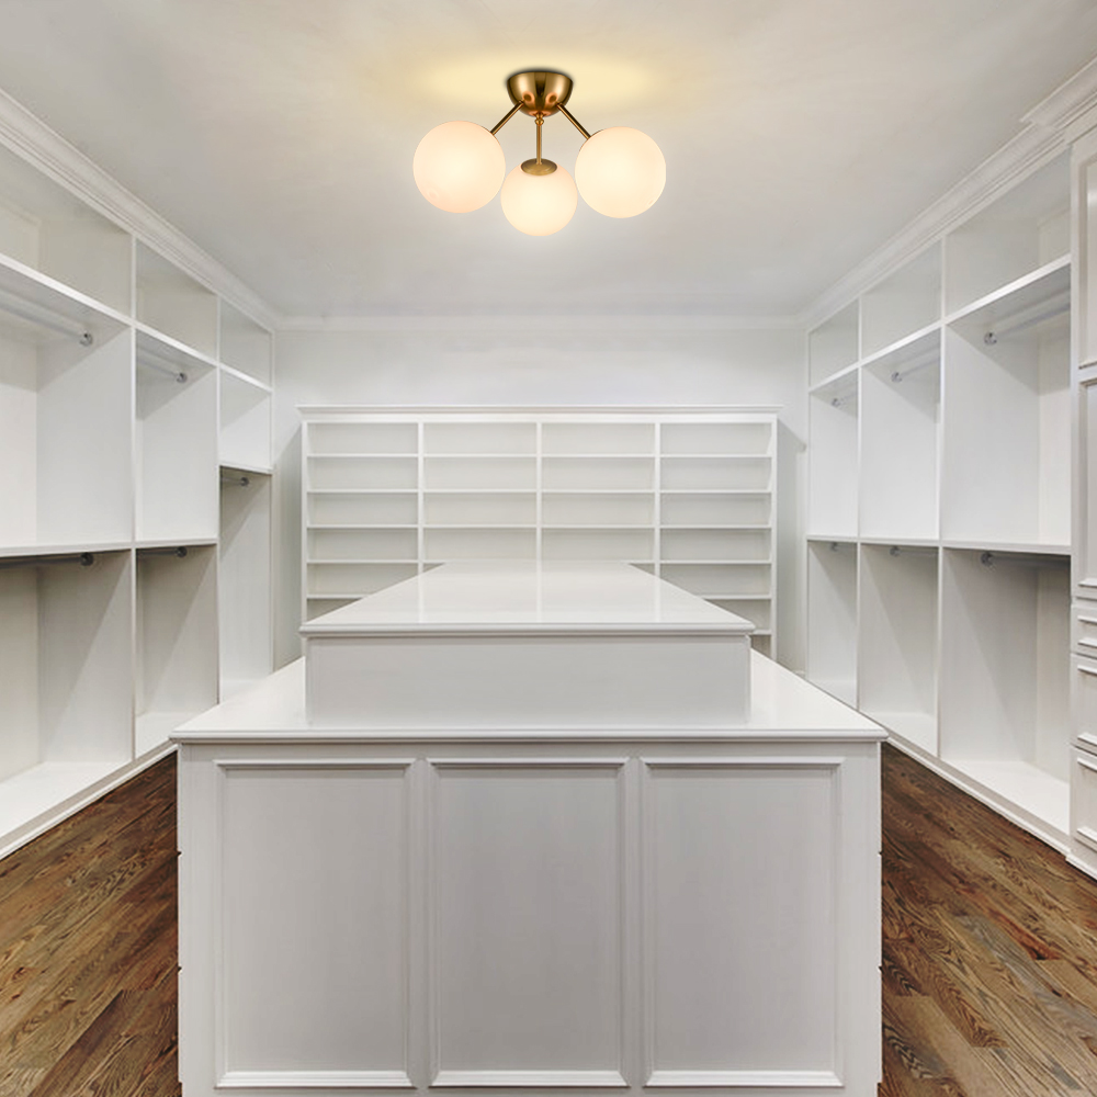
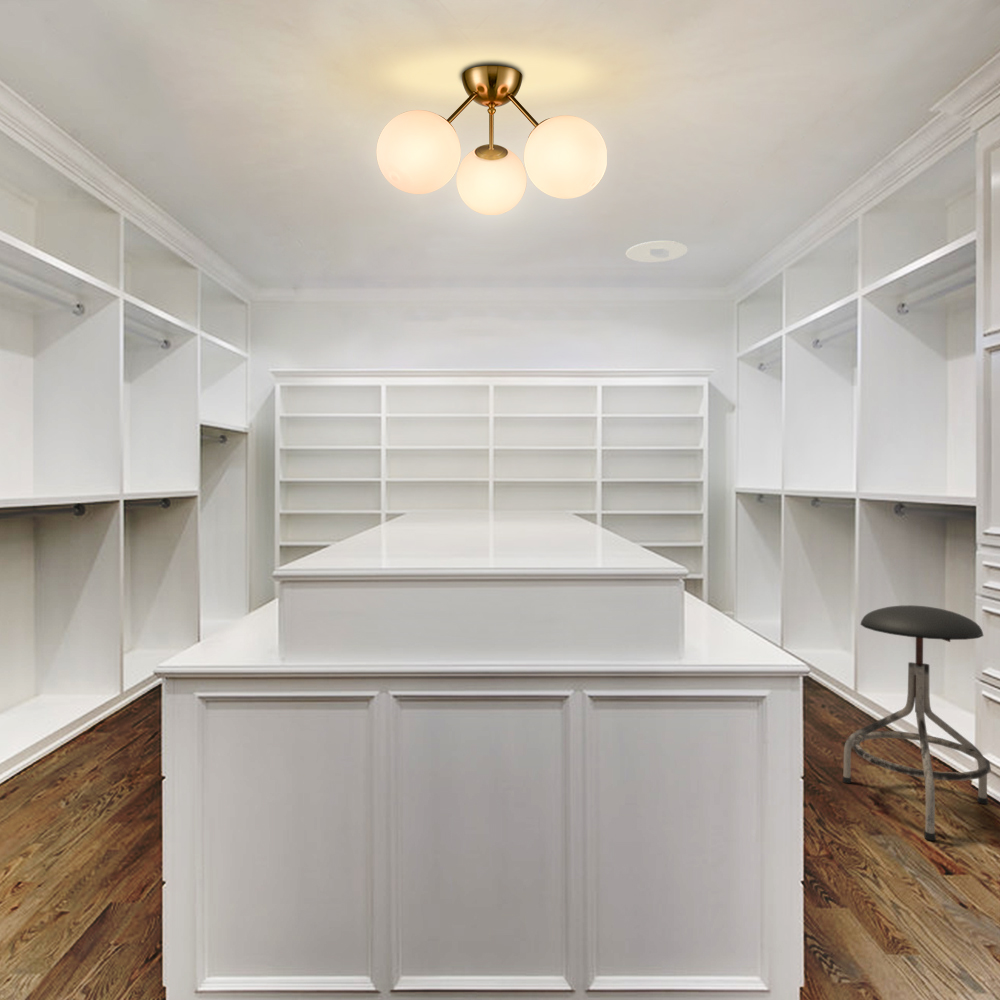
+ recessed light (656, 248)
+ stool (920, 708)
